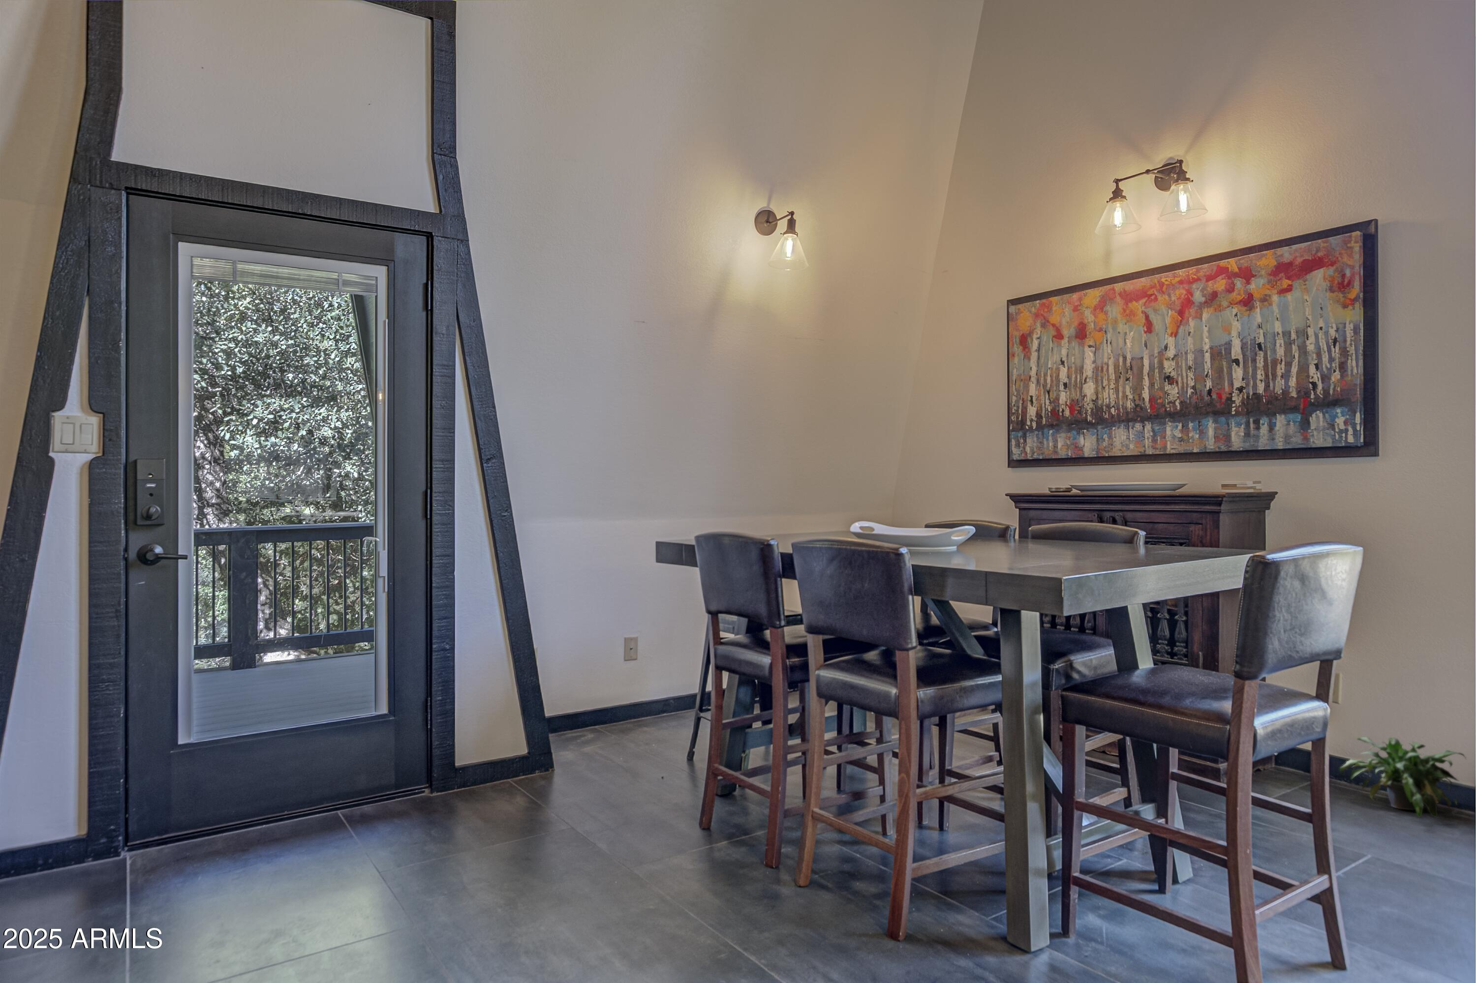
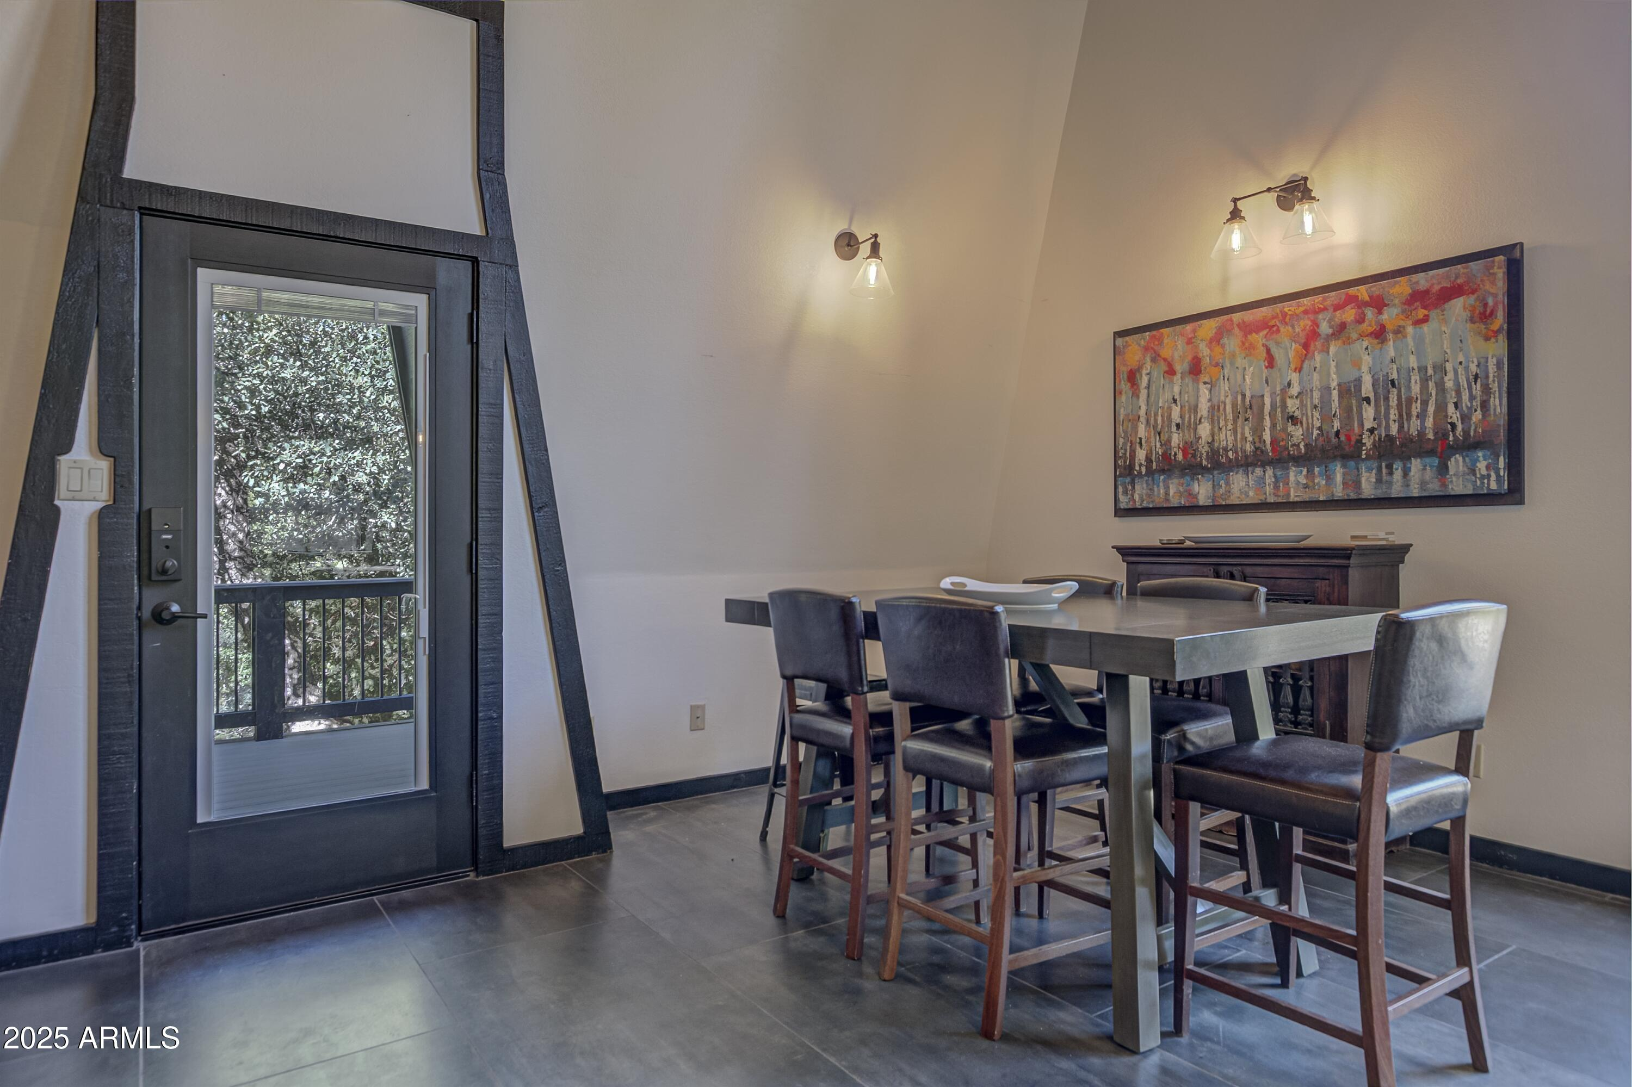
- potted plant (1400, 770)
